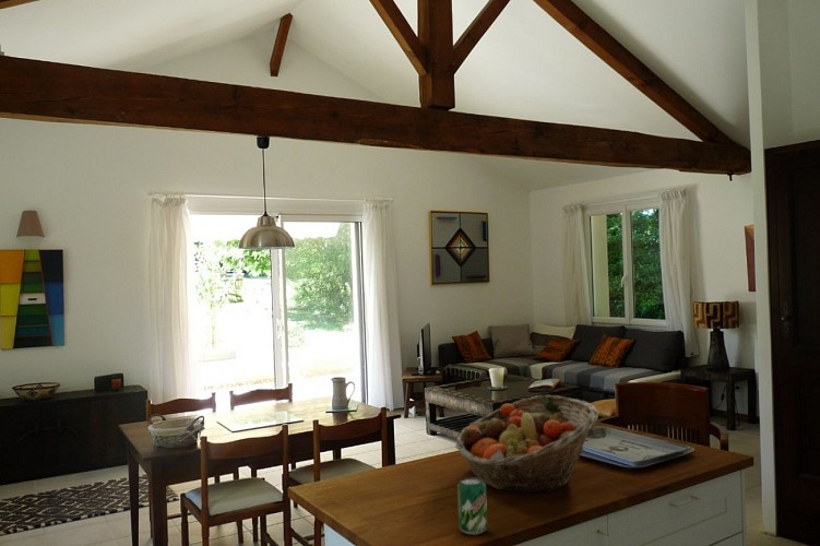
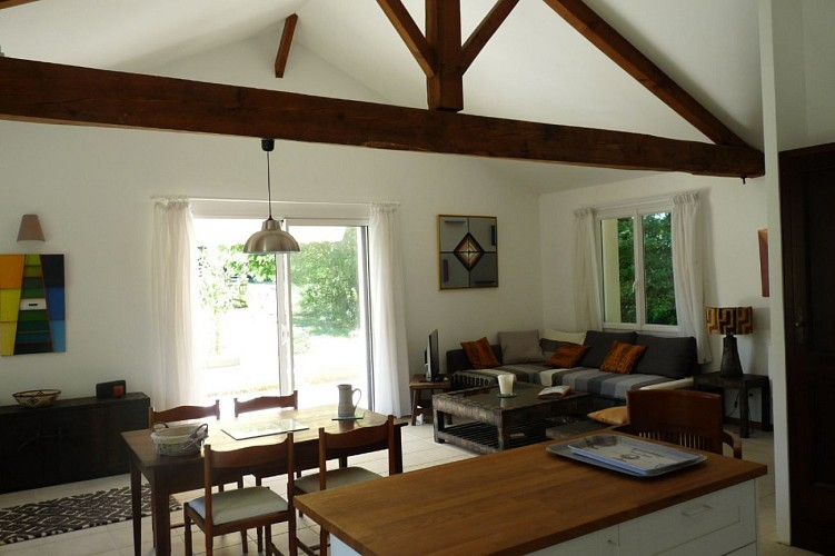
- fruit basket (525, 439)
- beverage can (472, 506)
